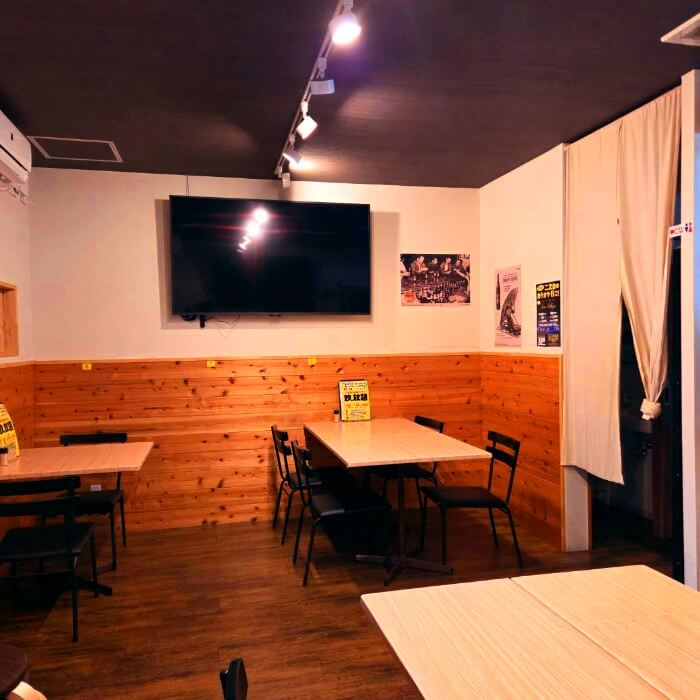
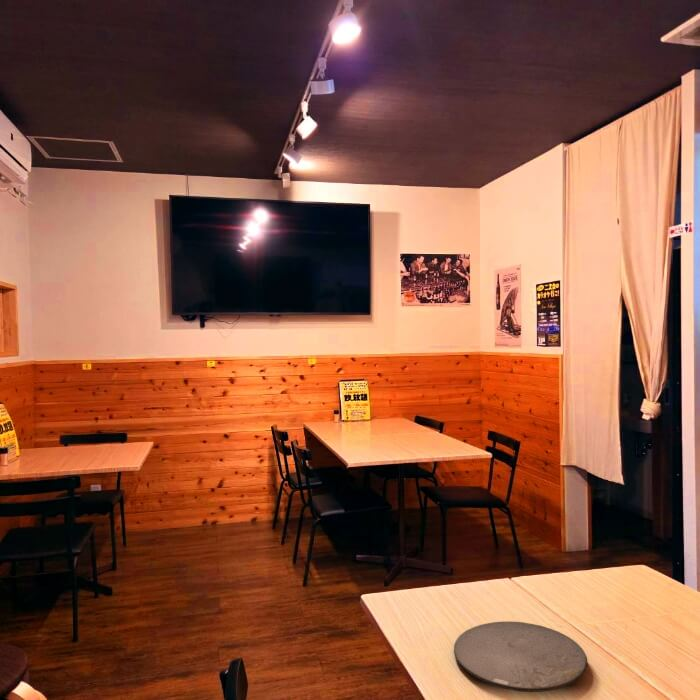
+ plate (518, 652)
